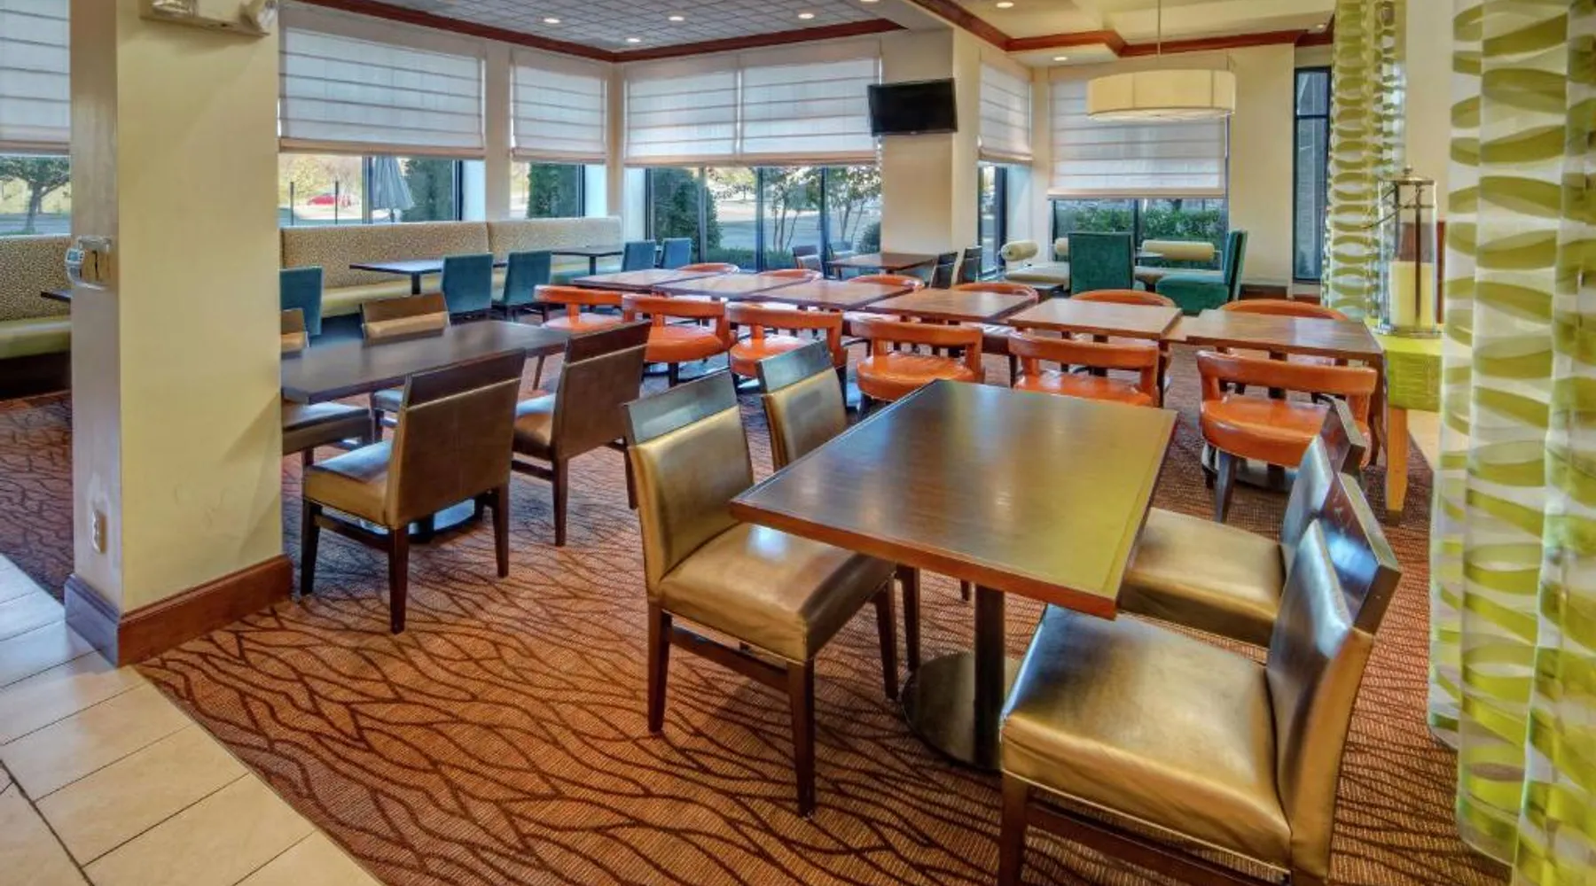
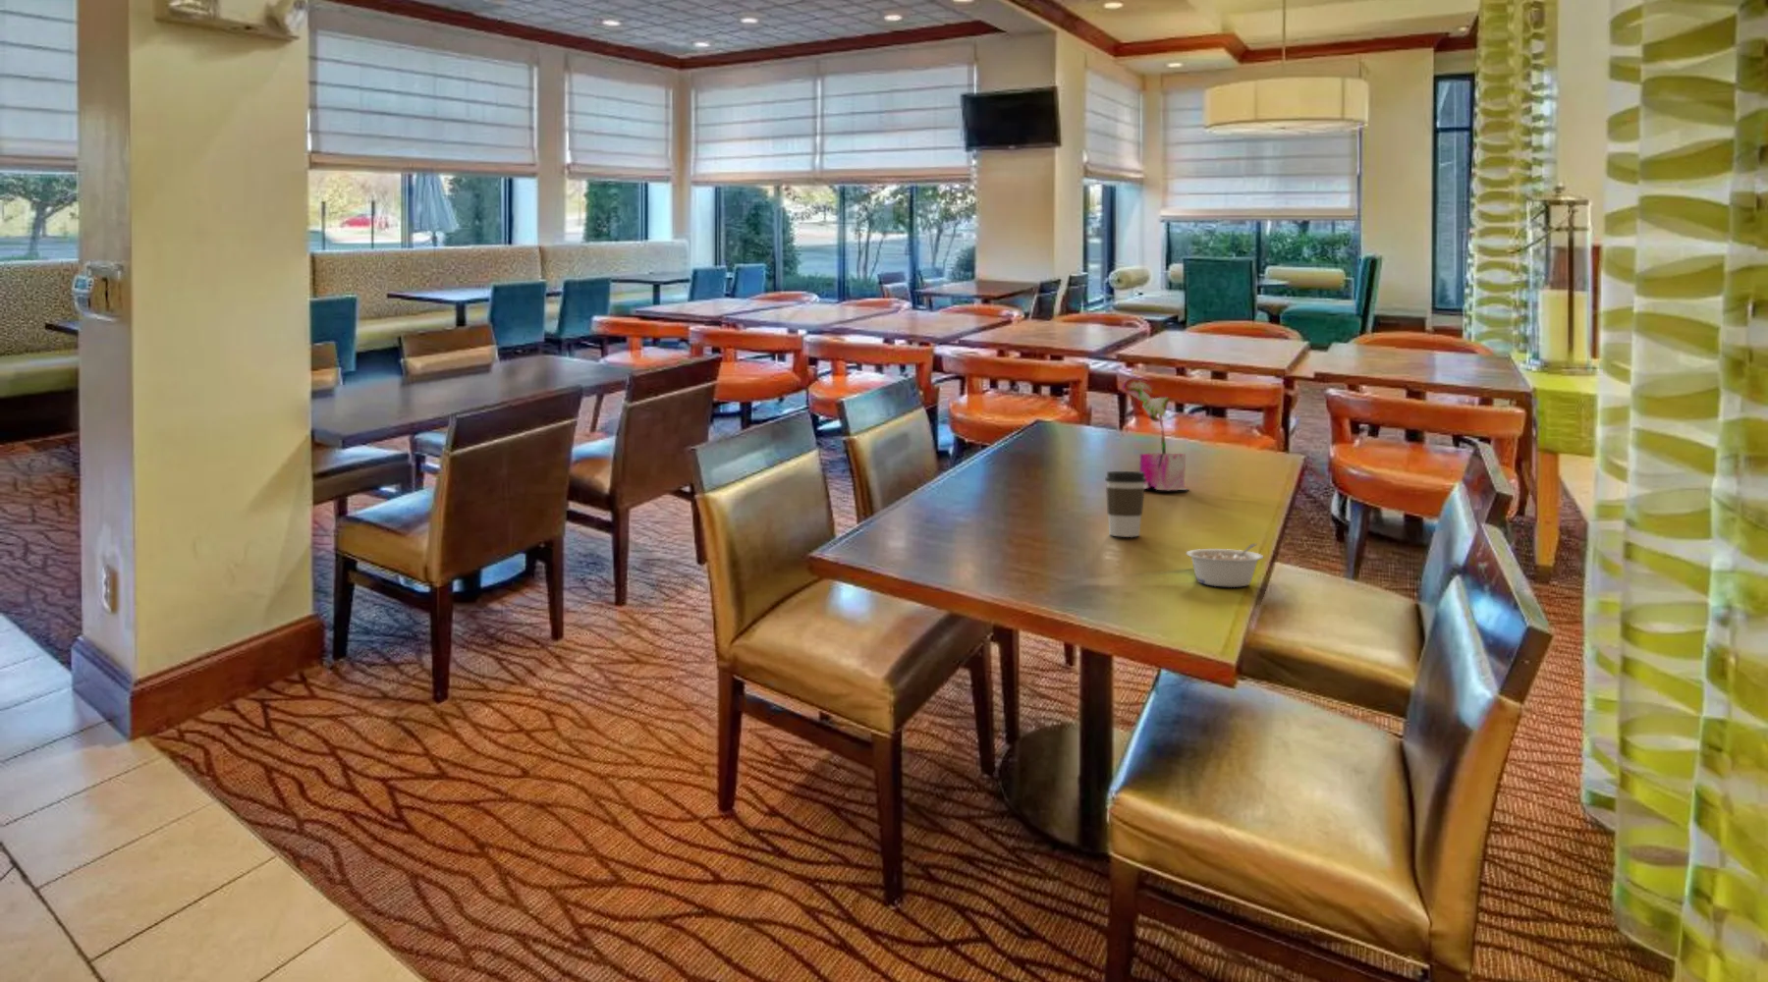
+ coffee cup (1125, 503)
+ legume (1224, 565)
+ potted plant (1162, 434)
